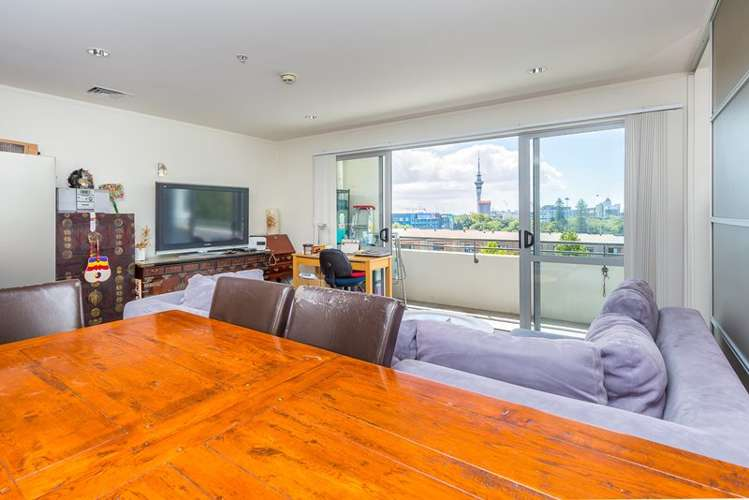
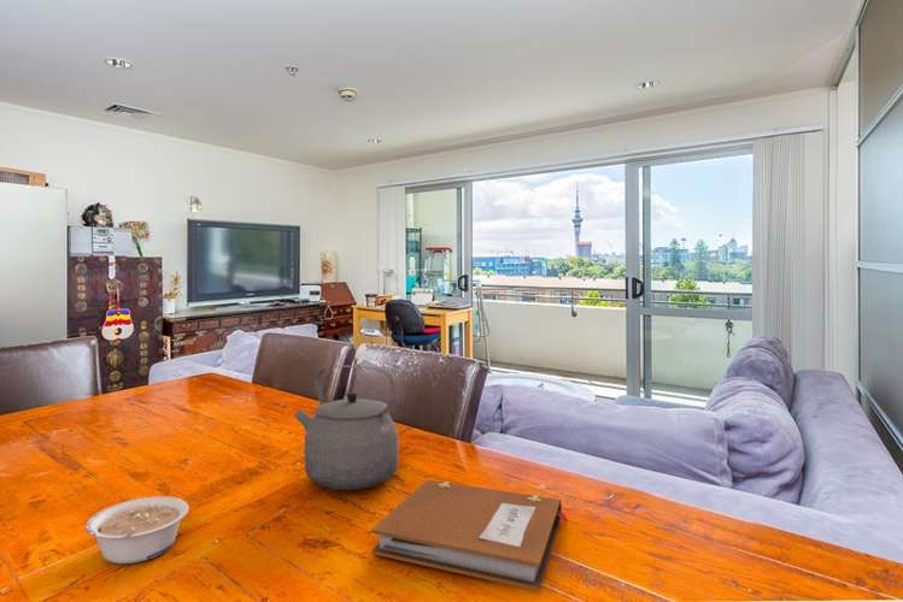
+ legume (141, 529)
+ notebook (477, 524)
+ tea kettle (341, 420)
